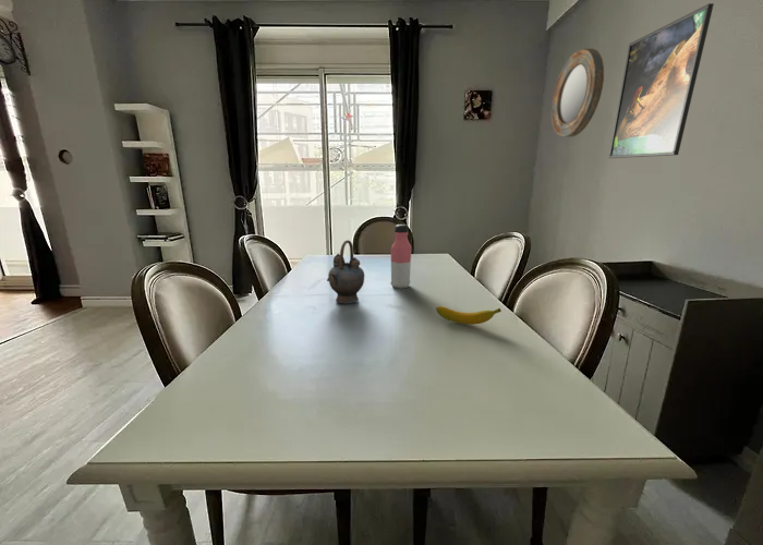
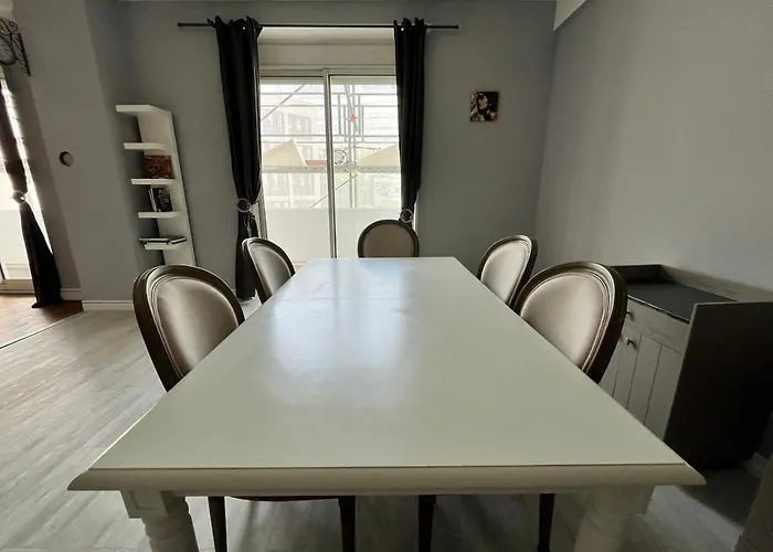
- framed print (651, 94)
- banana (467, 313)
- water bottle (400, 256)
- home mirror (574, 95)
- teapot (343, 271)
